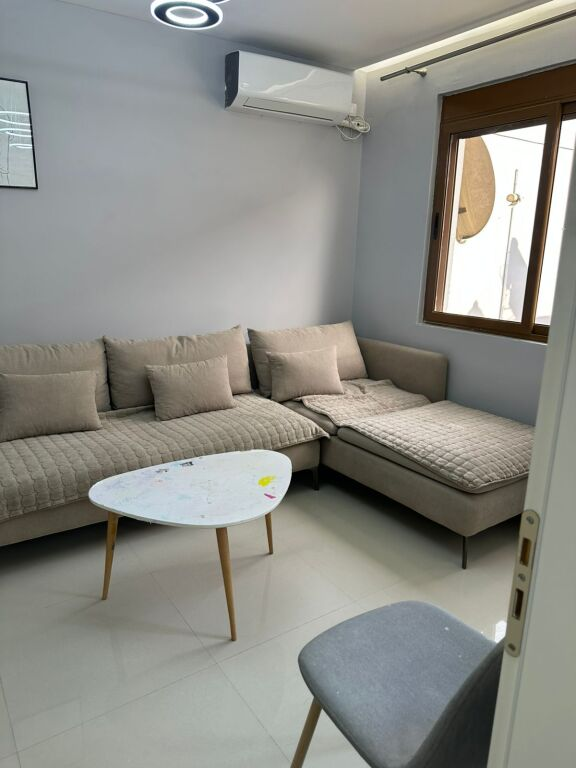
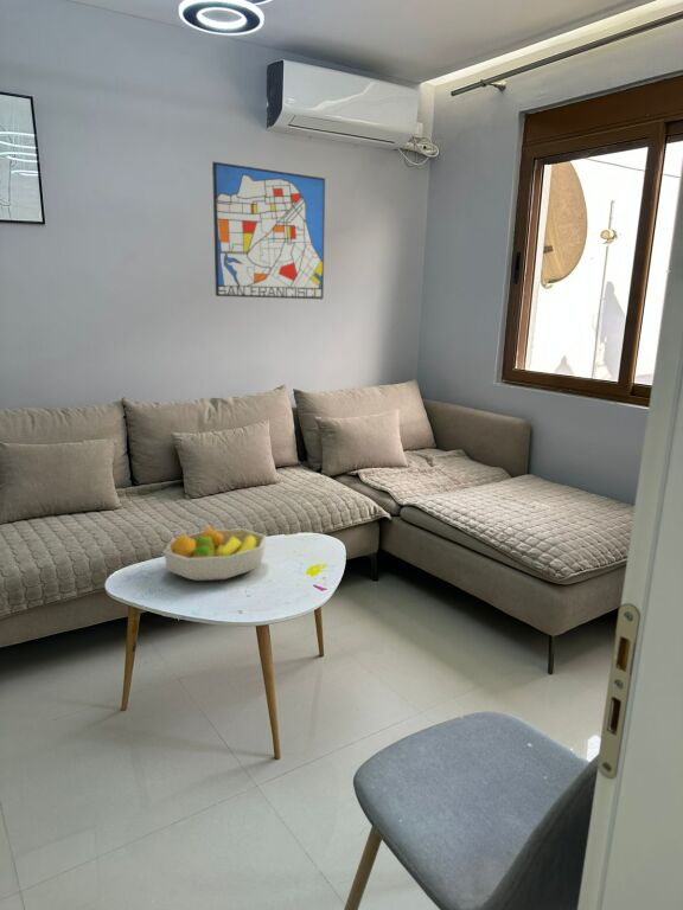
+ fruit bowl (217, 550)
+ wall art (272, 235)
